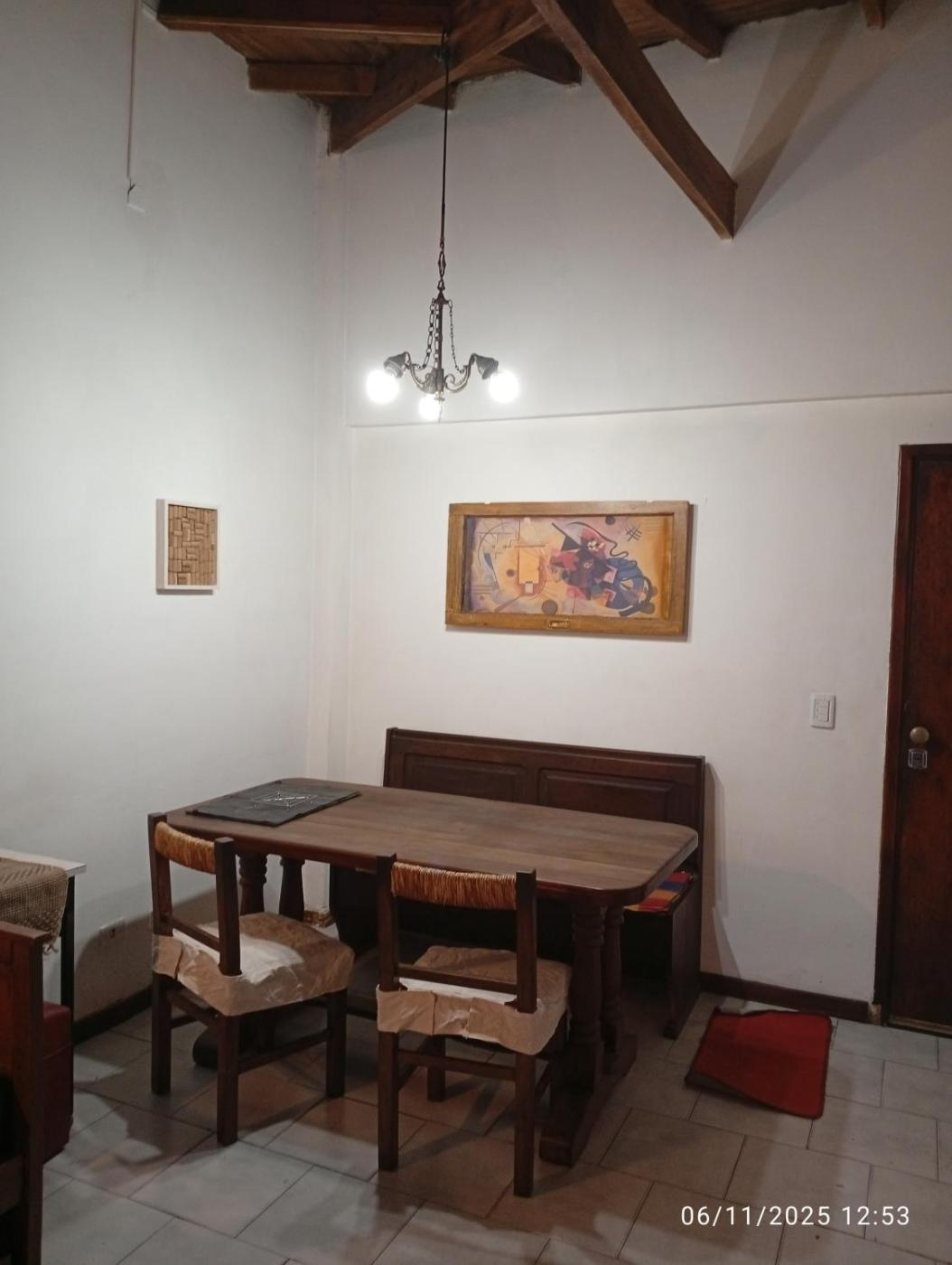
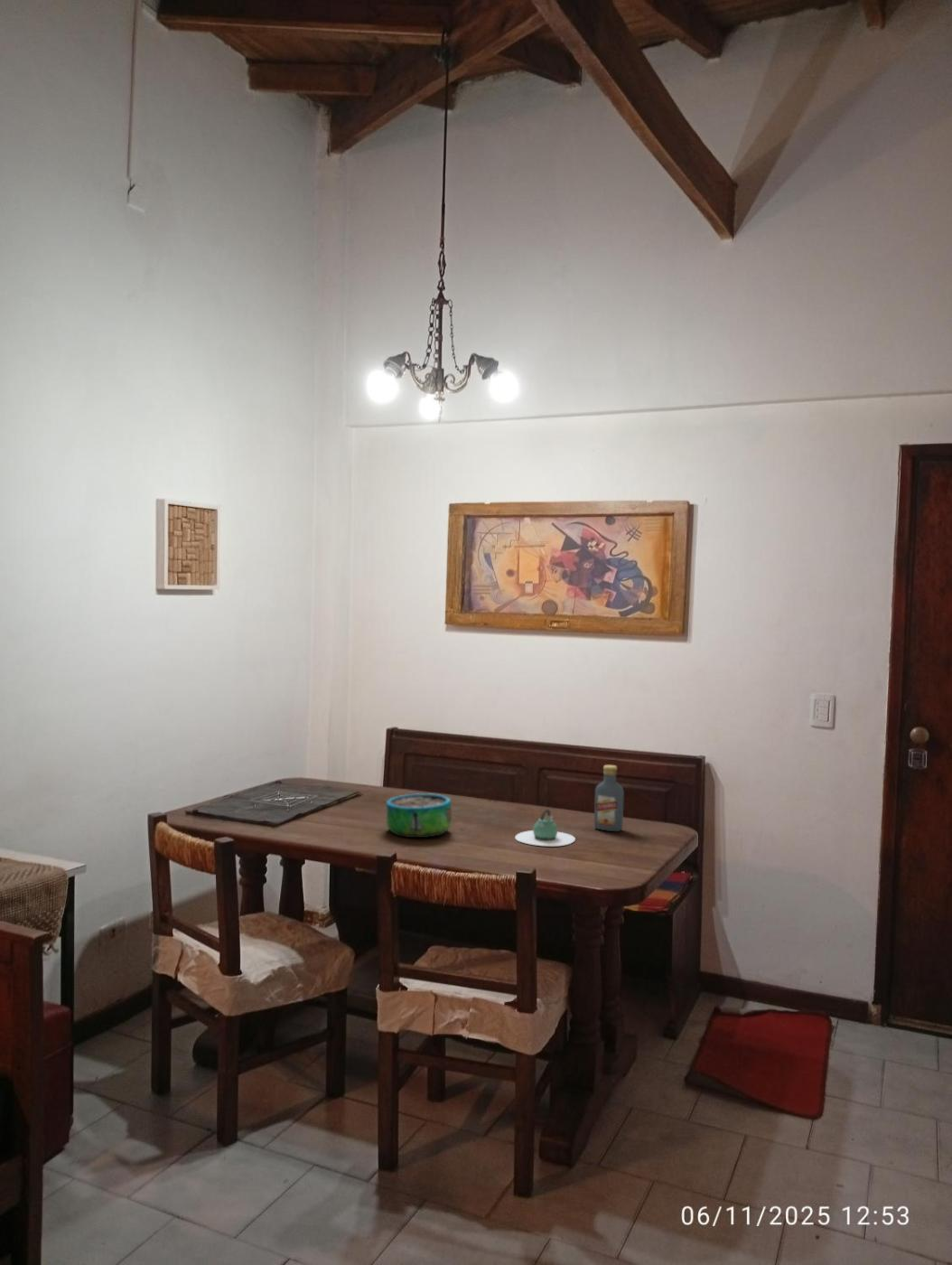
+ vodka (609, 797)
+ decorative bowl (418, 815)
+ teapot (545, 823)
